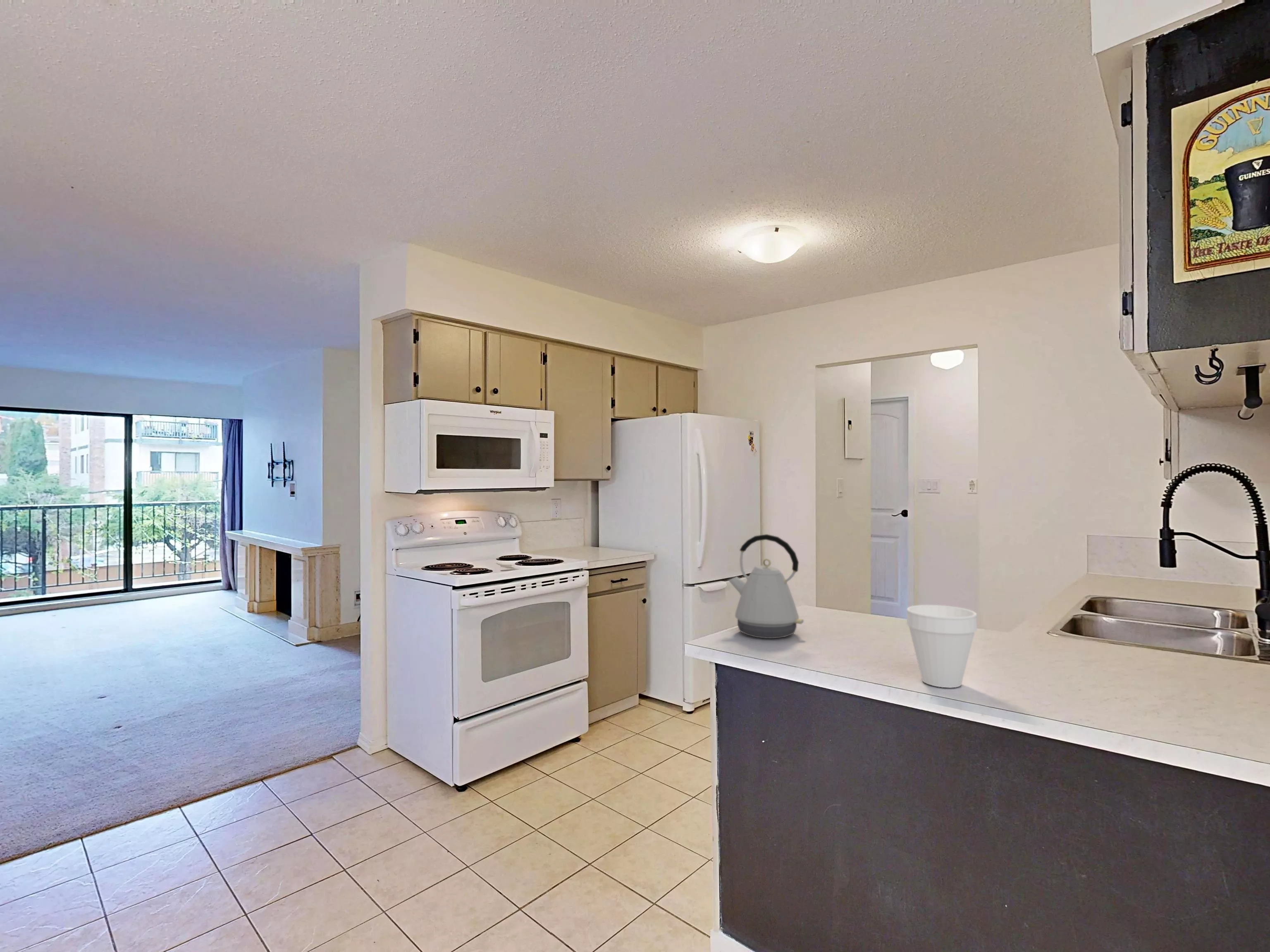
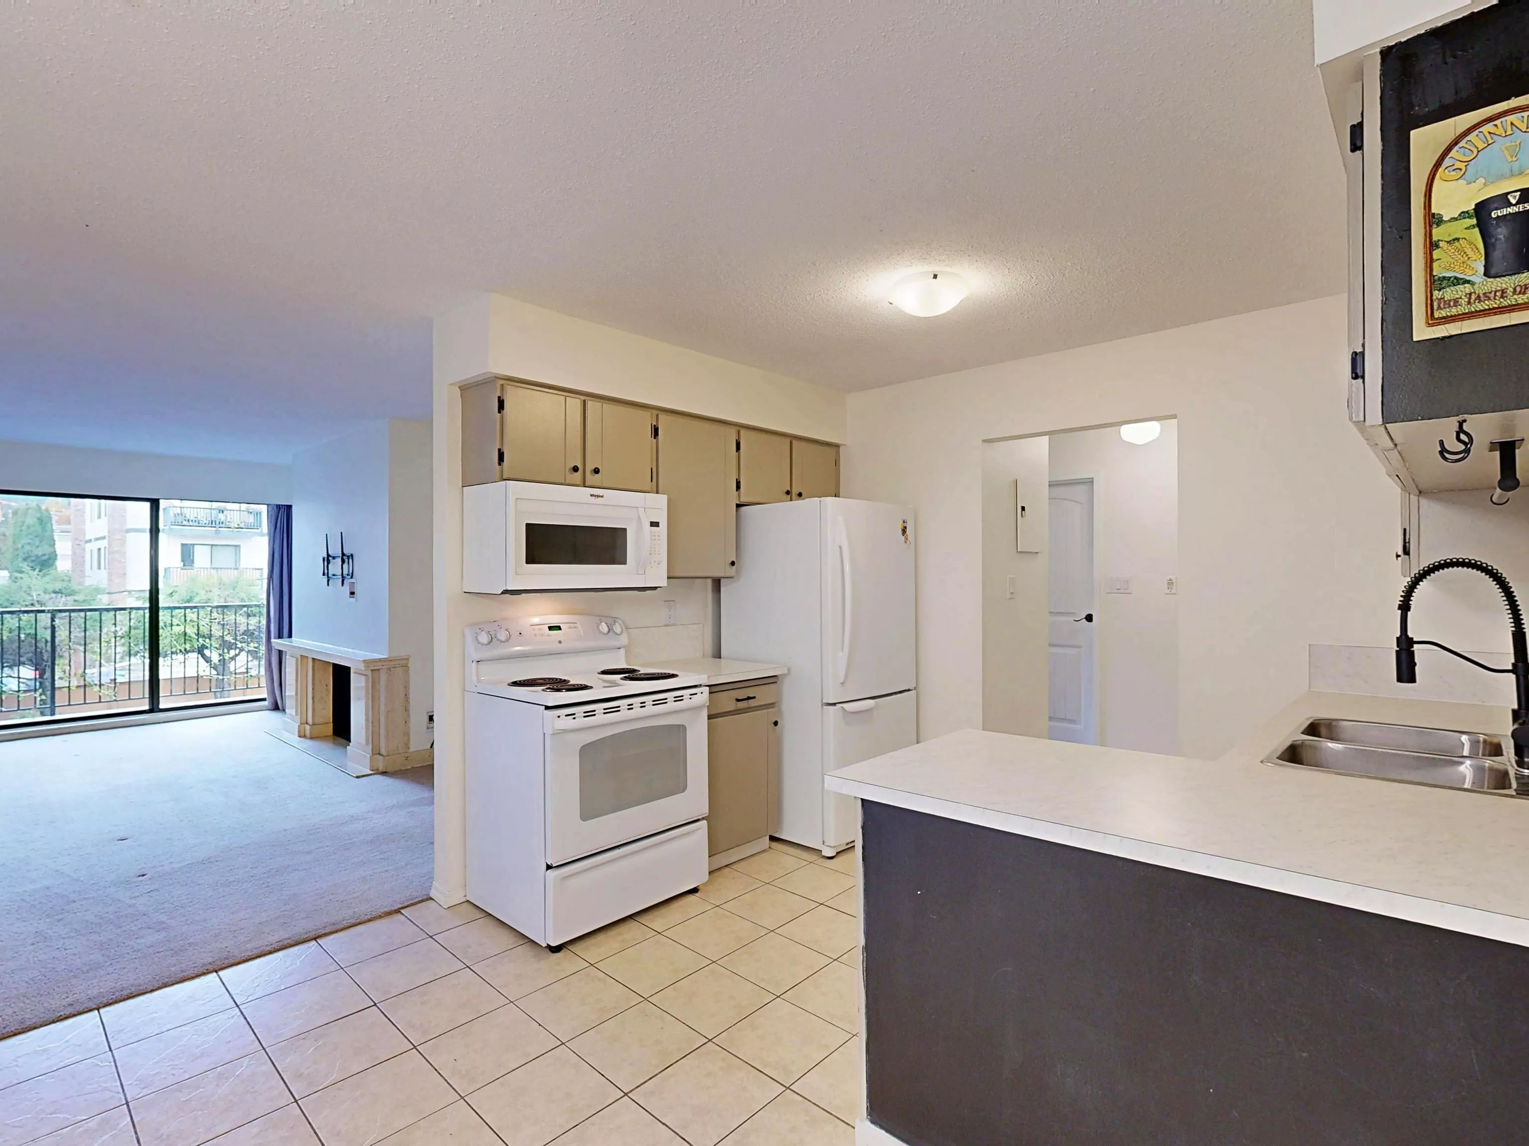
- kettle (764, 583)
- cup (941, 646)
